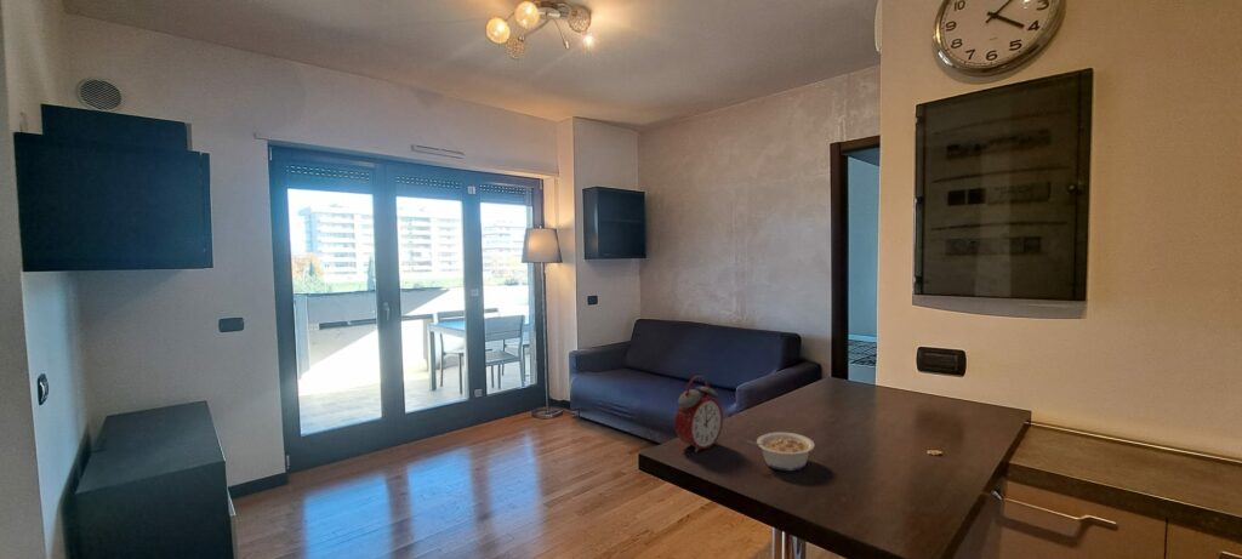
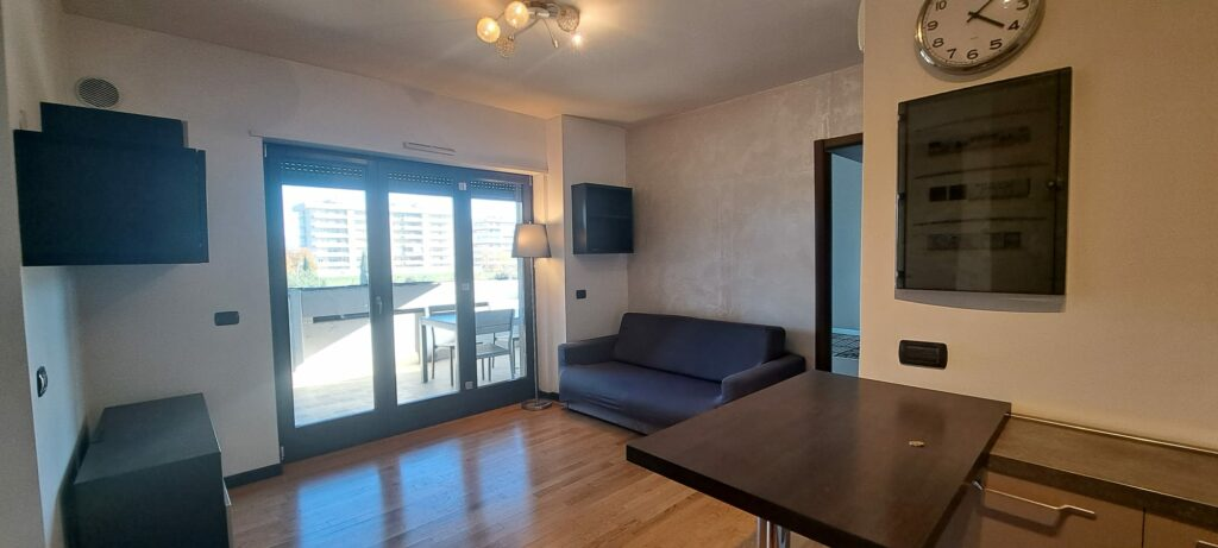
- legume (784, 451)
- alarm clock (699, 410)
